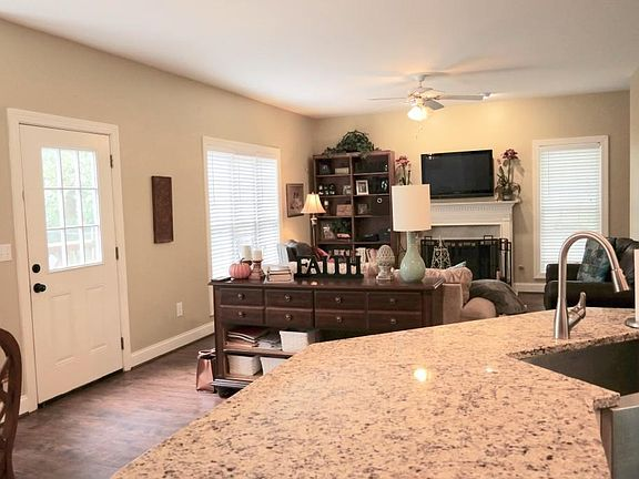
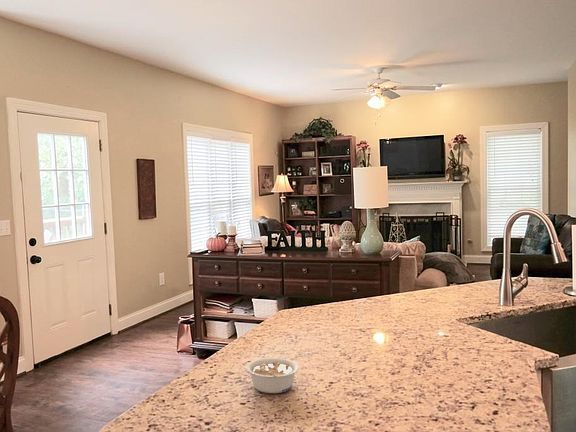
+ legume (274, 375)
